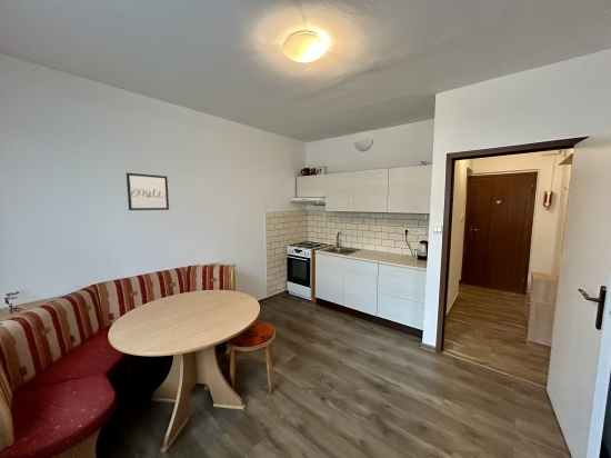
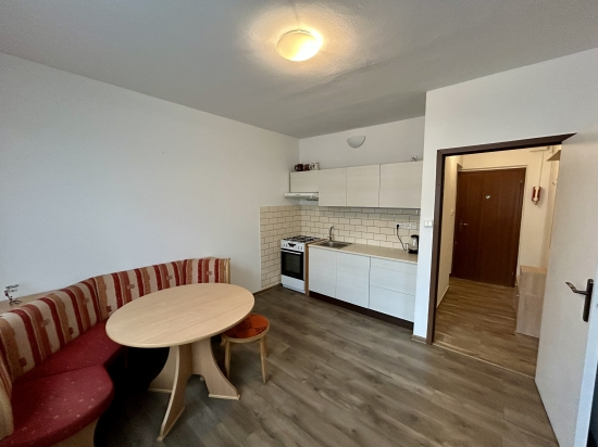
- wall art (149, 192)
